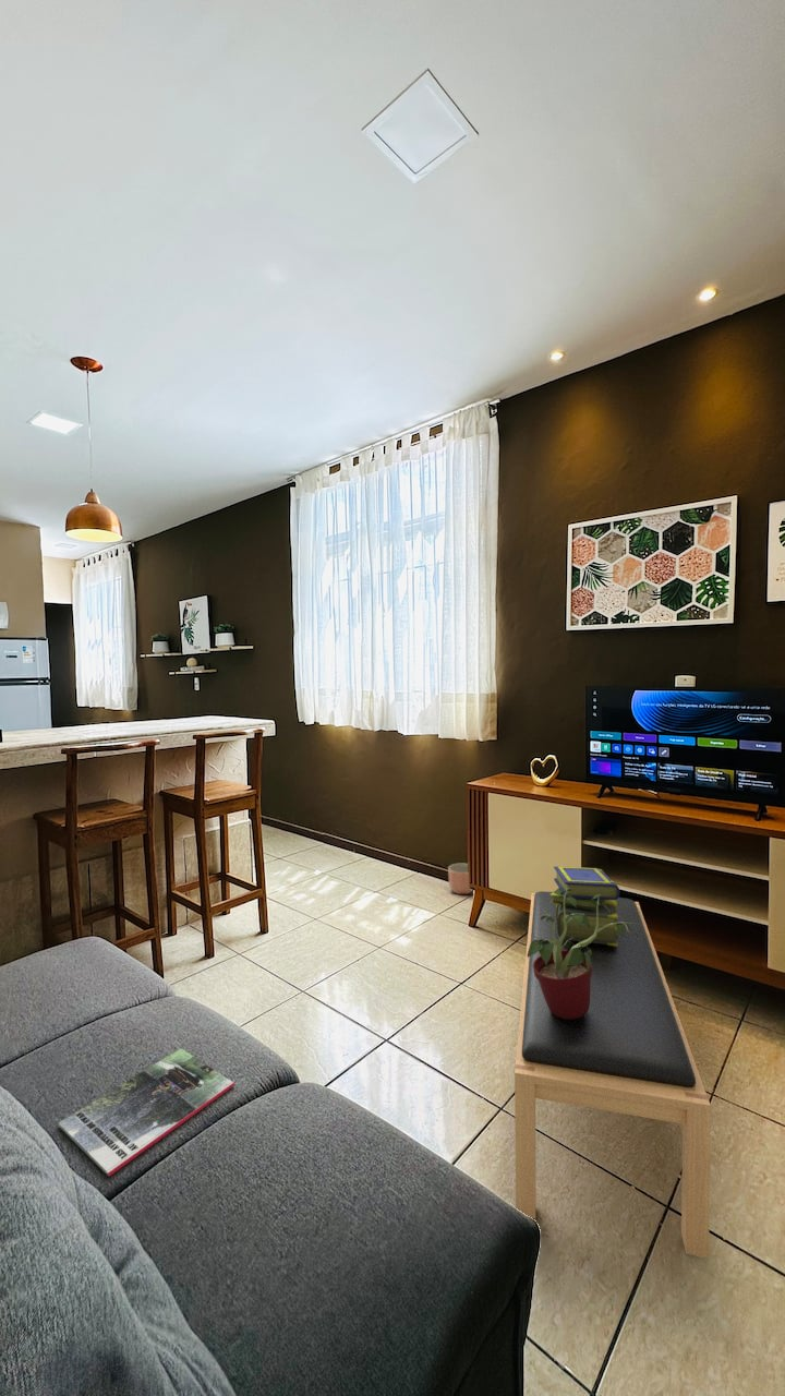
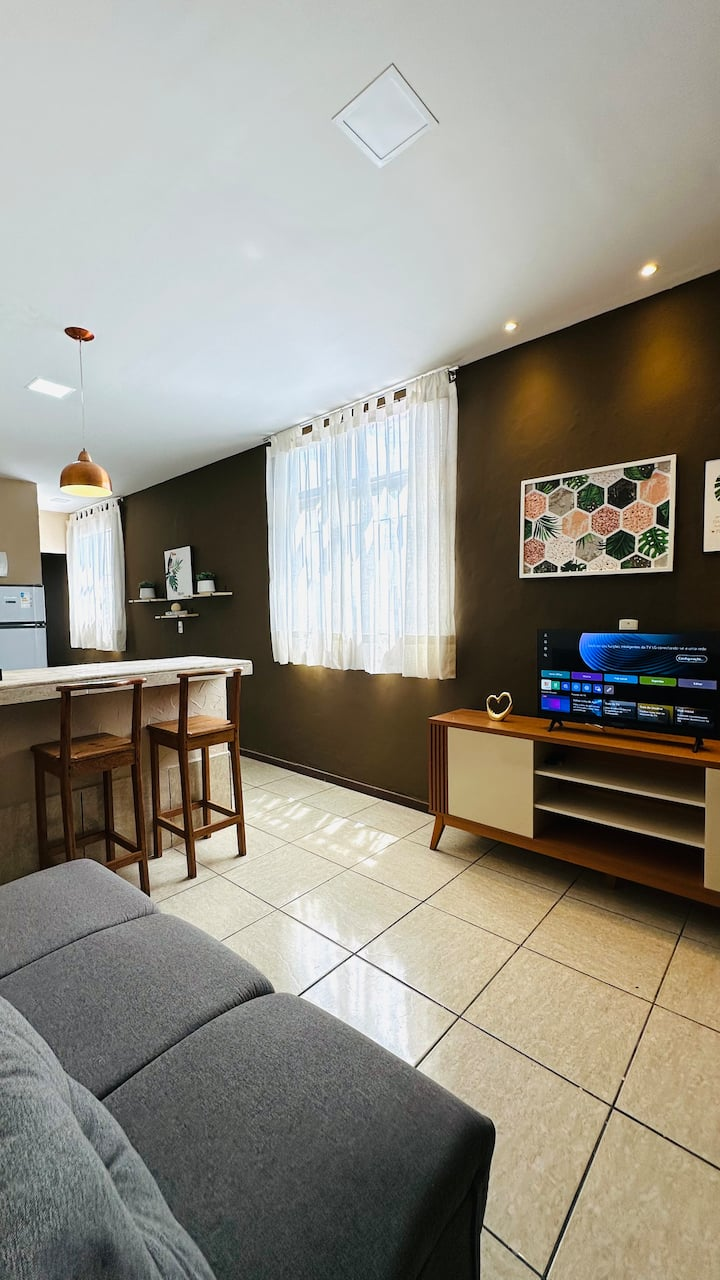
- magazine (149, 1103)
- bench (592, 1011)
- potted plant (591, 954)
- planter (461, 879)
- stack of books (583, 900)
